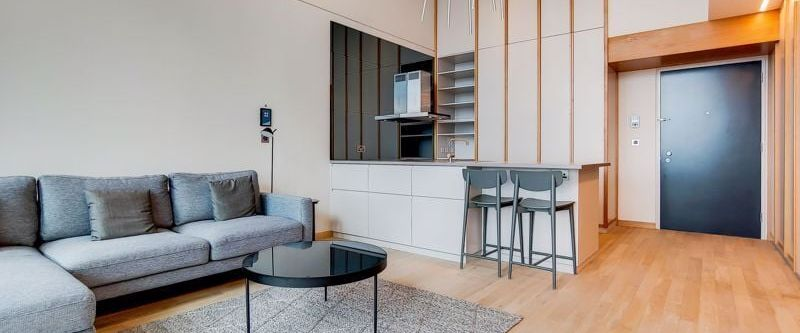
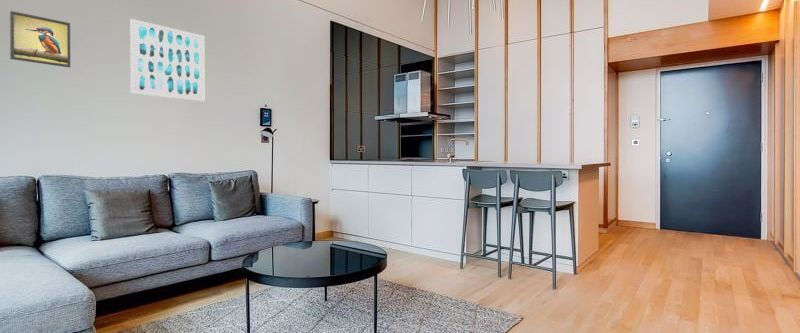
+ wall art (169, 62)
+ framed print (41, 40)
